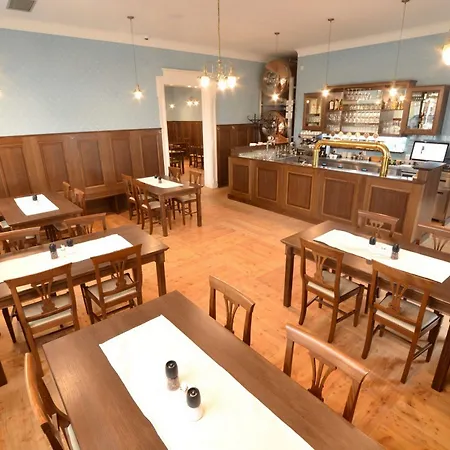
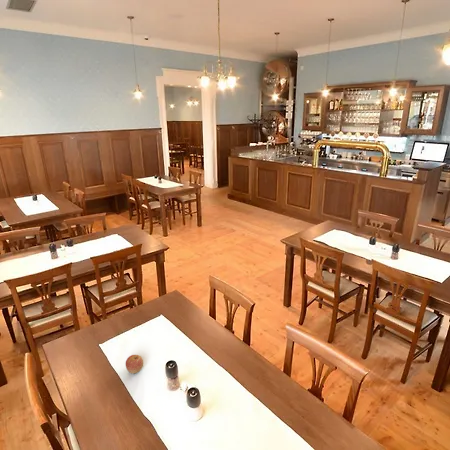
+ apple (134, 363)
